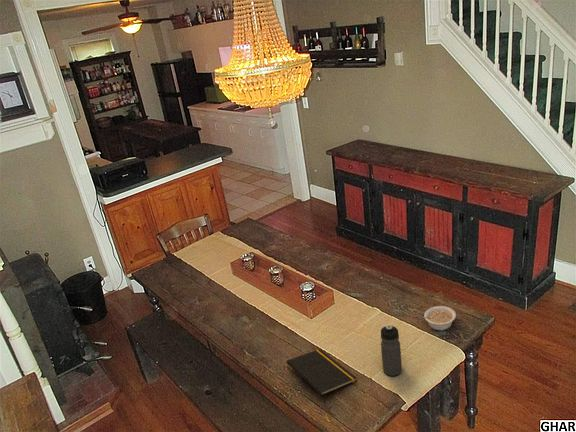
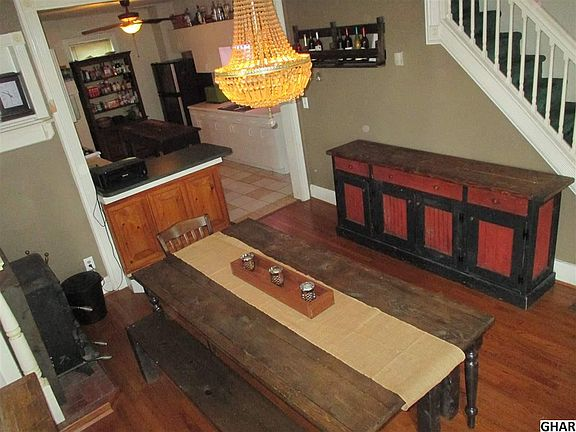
- legume (439, 319)
- notepad (320, 370)
- water bottle (390, 348)
